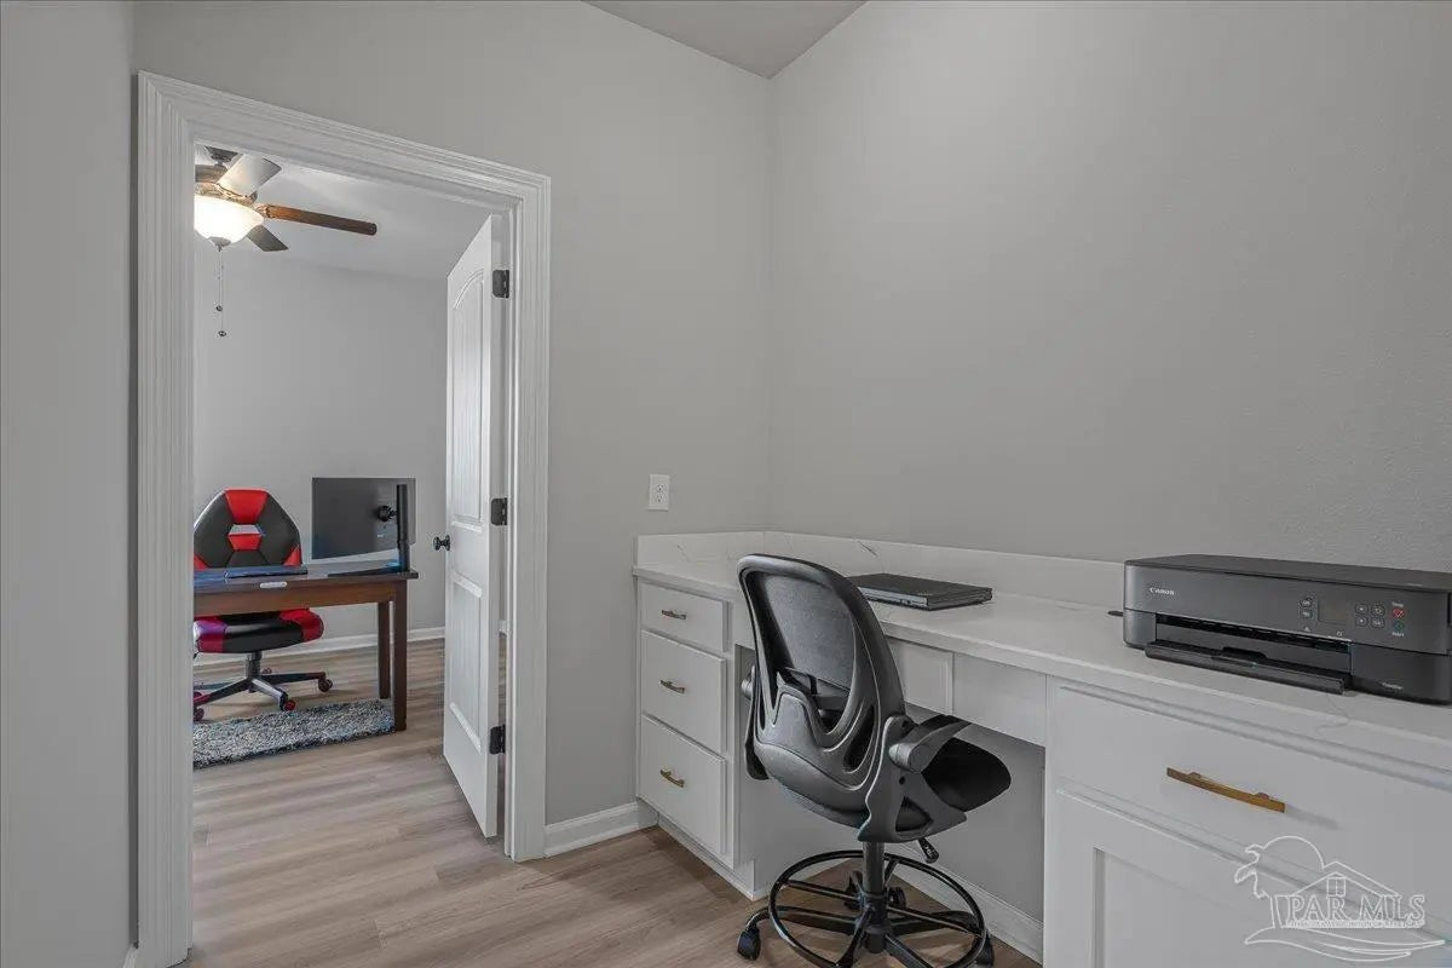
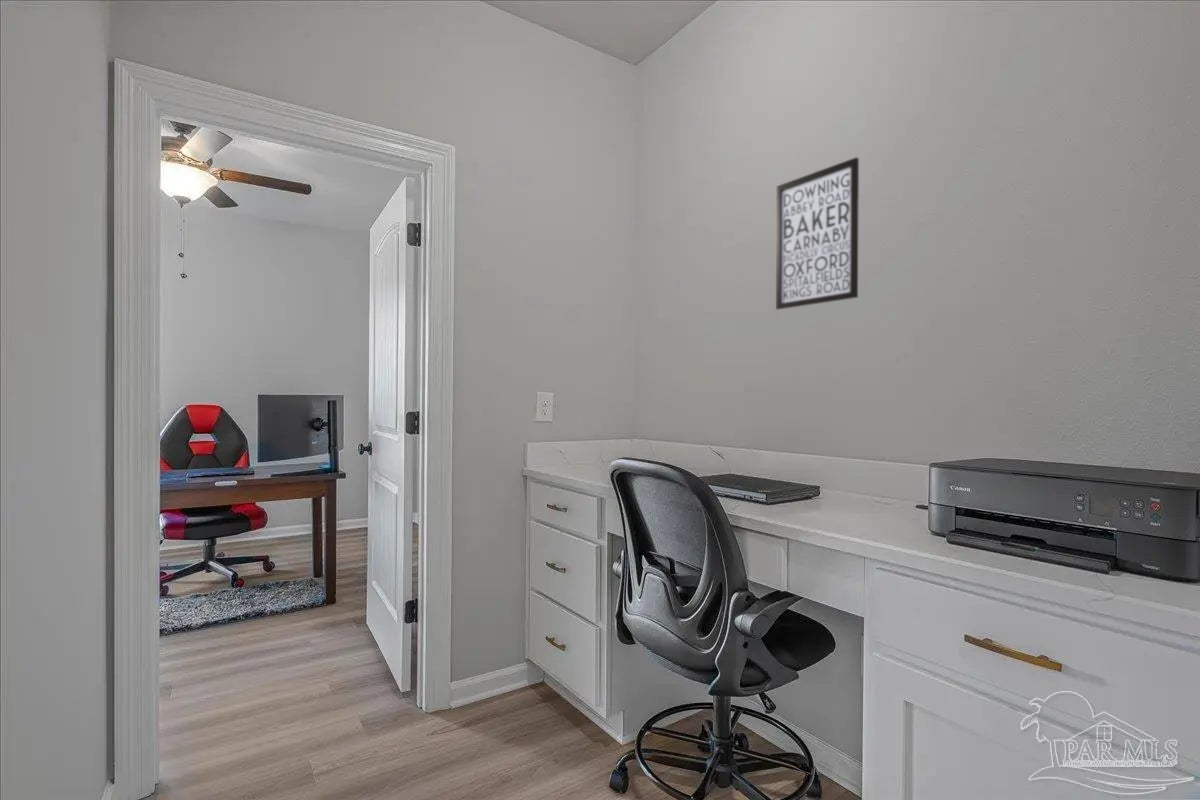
+ wall art (814, 238)
